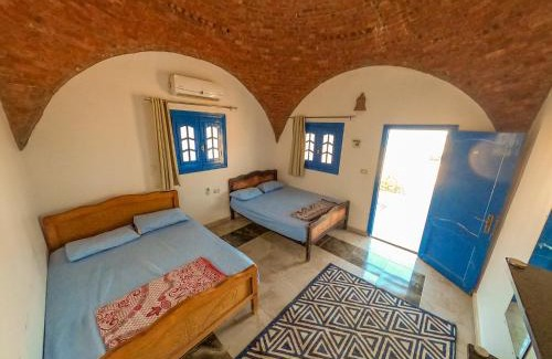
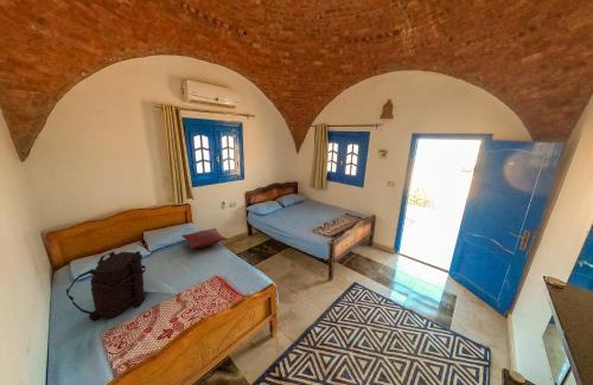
+ pillow (204, 237)
+ backpack (116, 281)
